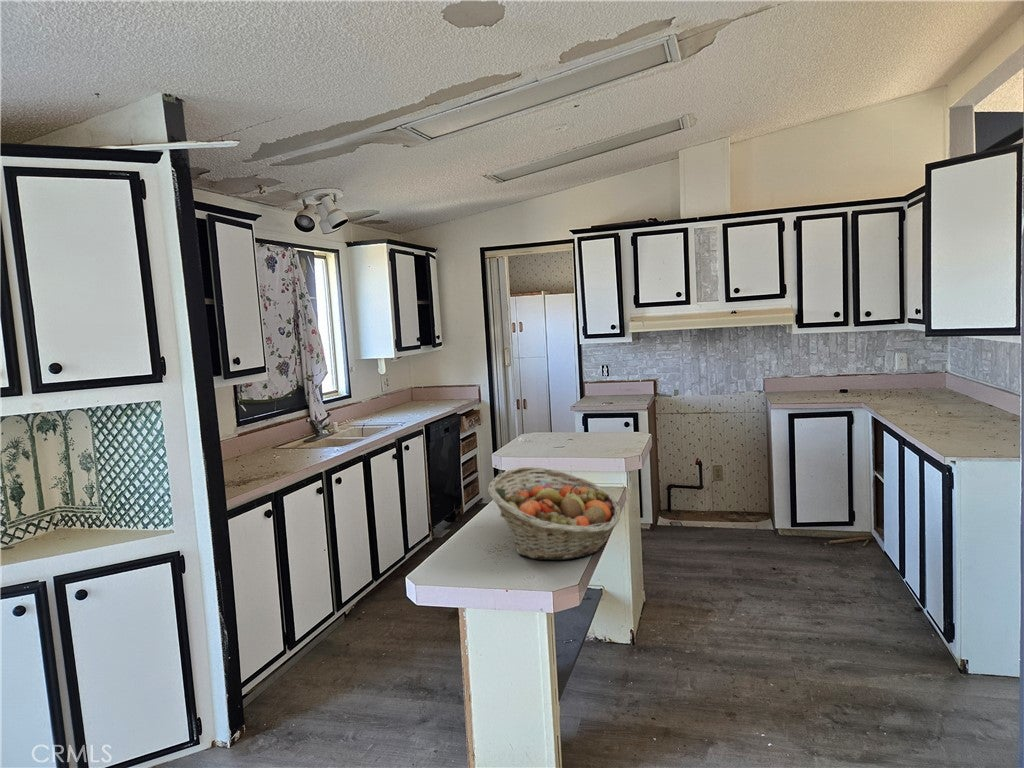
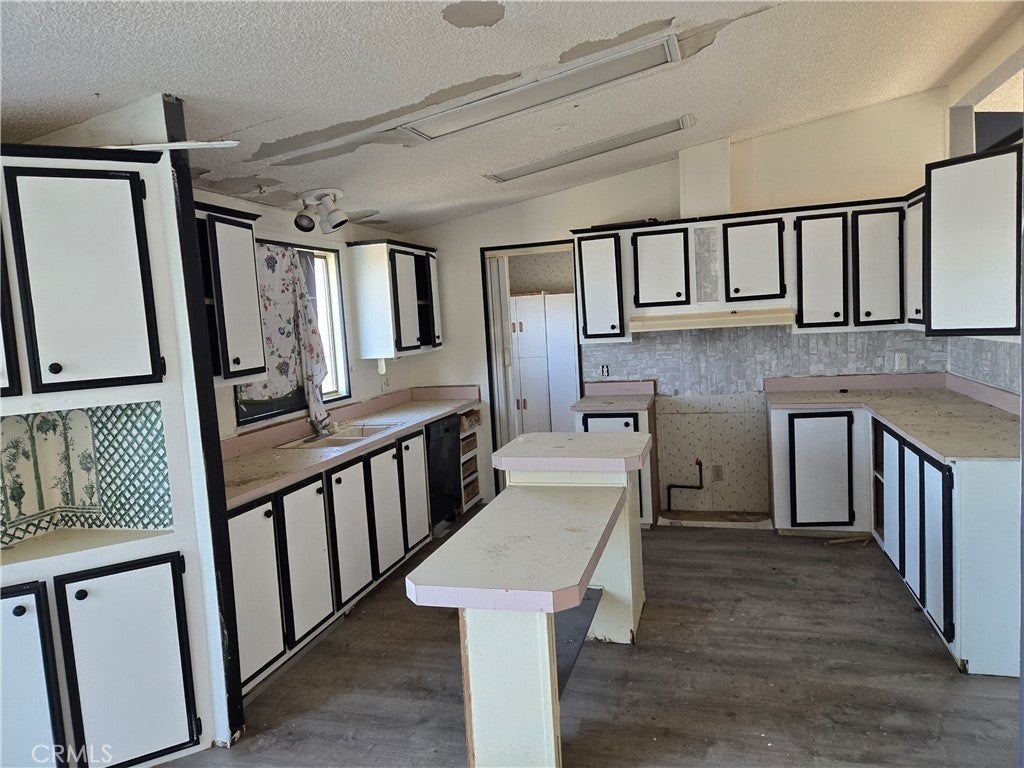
- fruit basket (555, 509)
